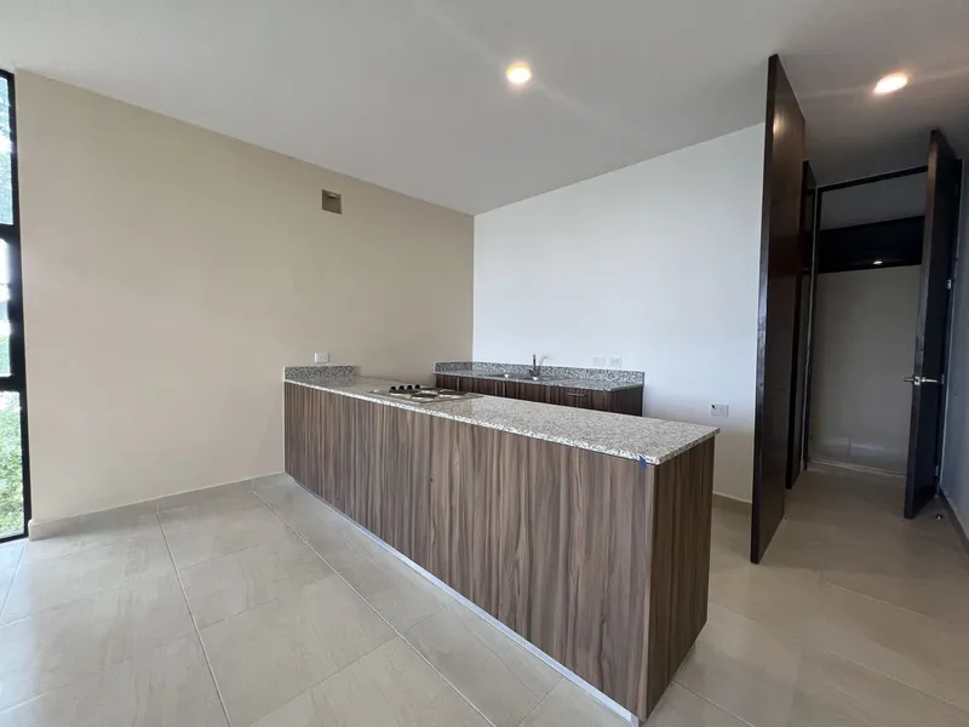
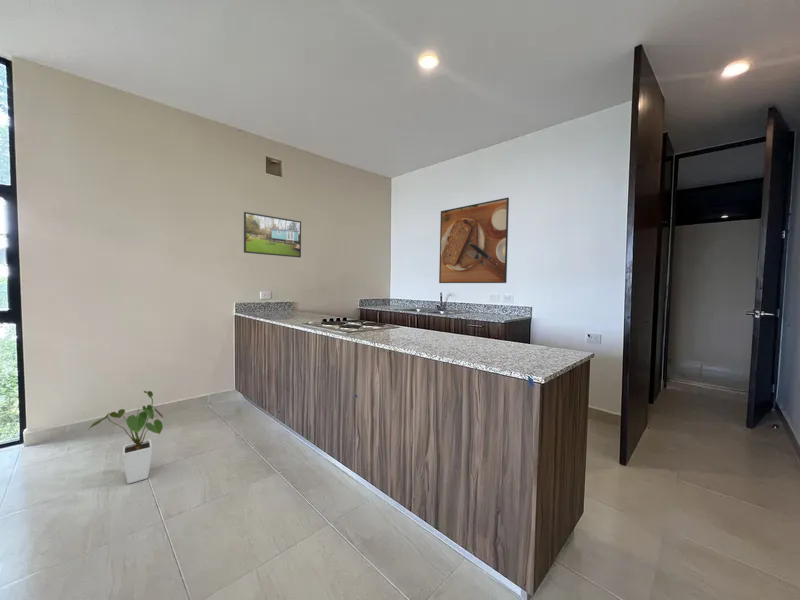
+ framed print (274, 236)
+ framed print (470, 244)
+ house plant (131, 438)
